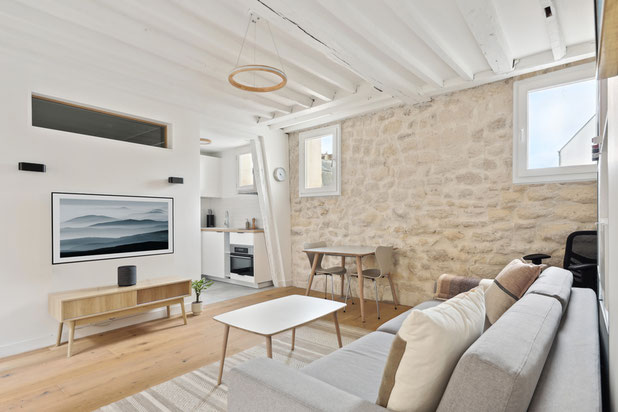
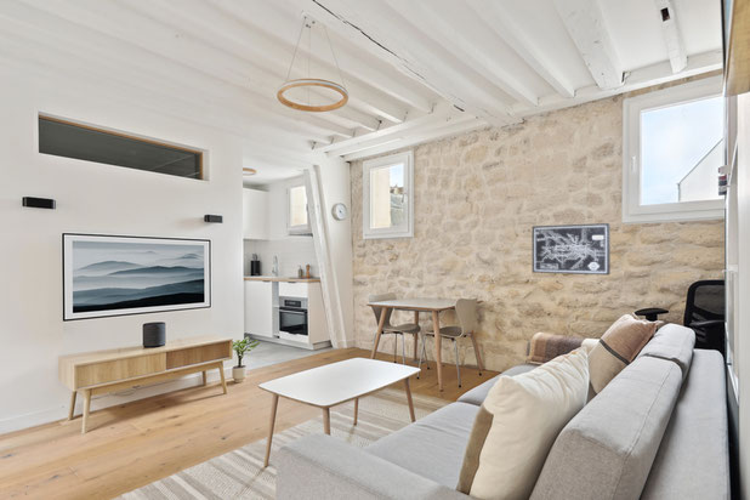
+ wall art (568, 249)
